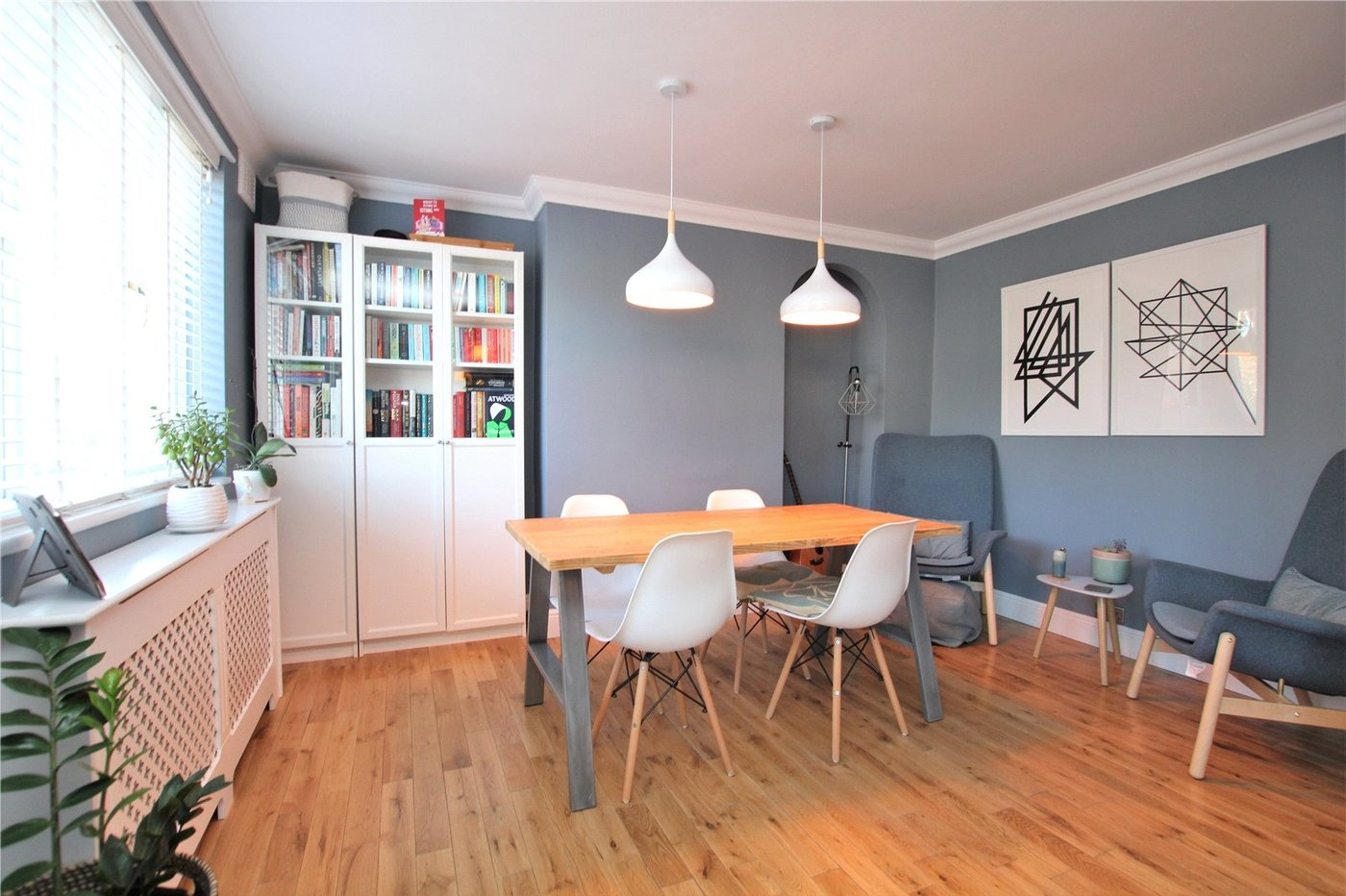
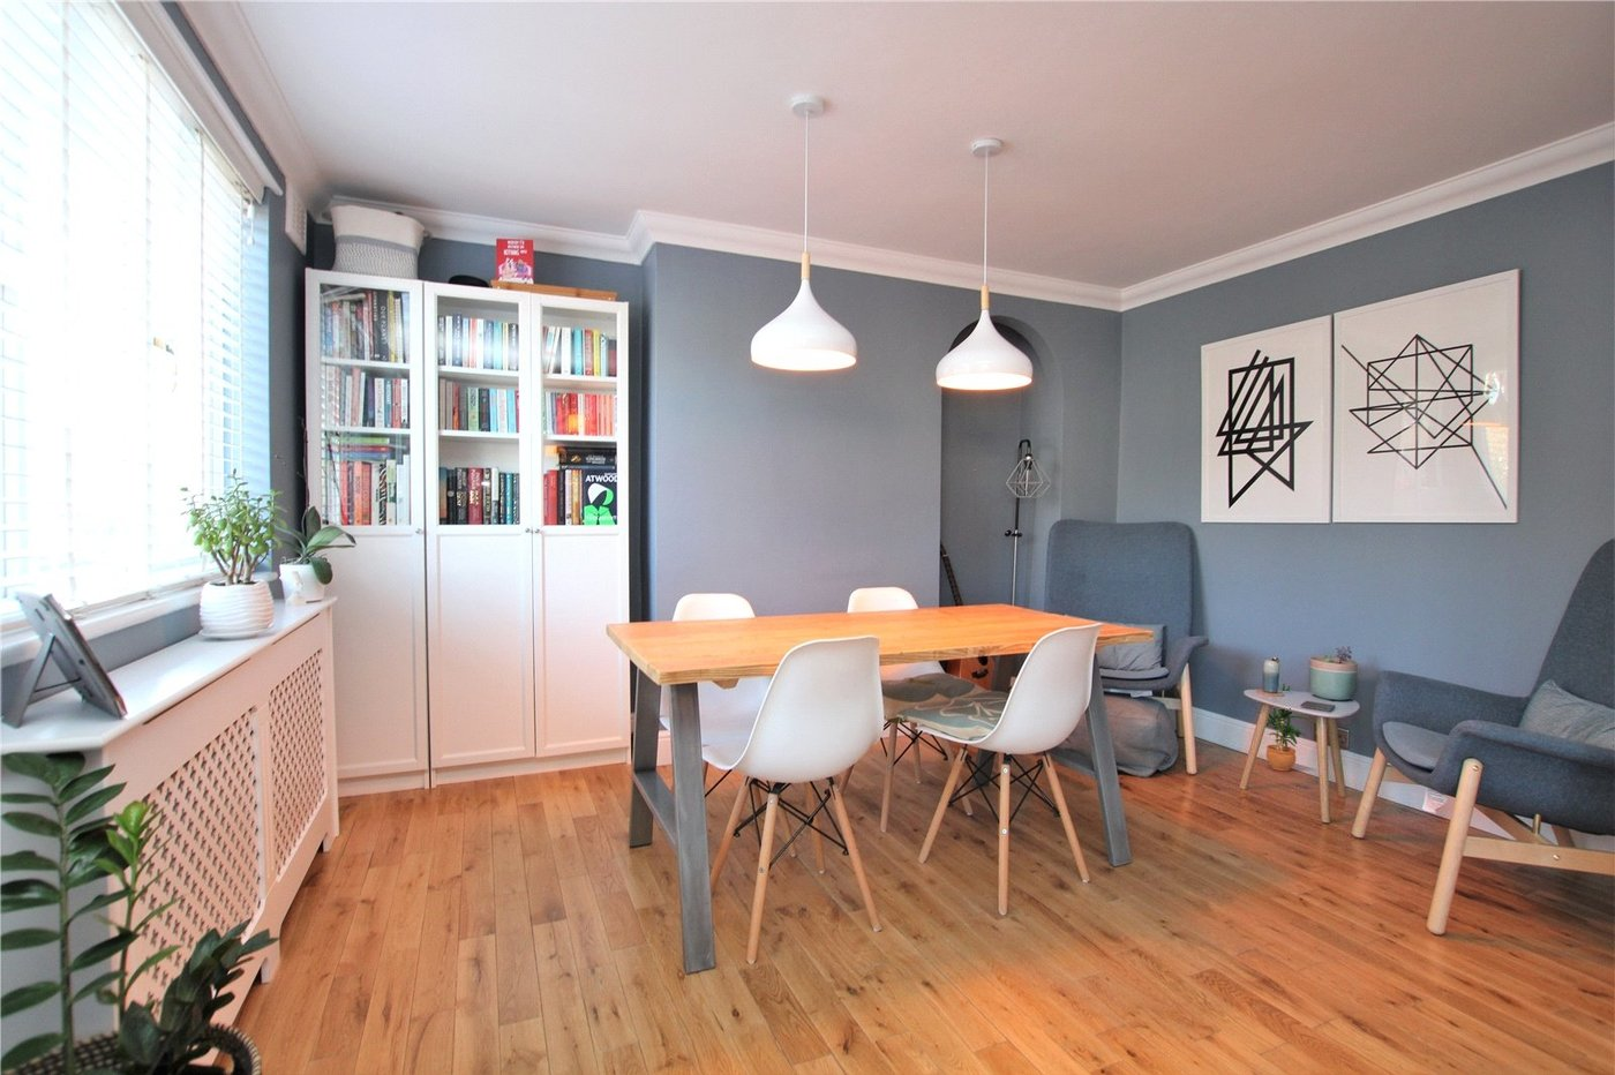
+ potted plant (1285, 727)
